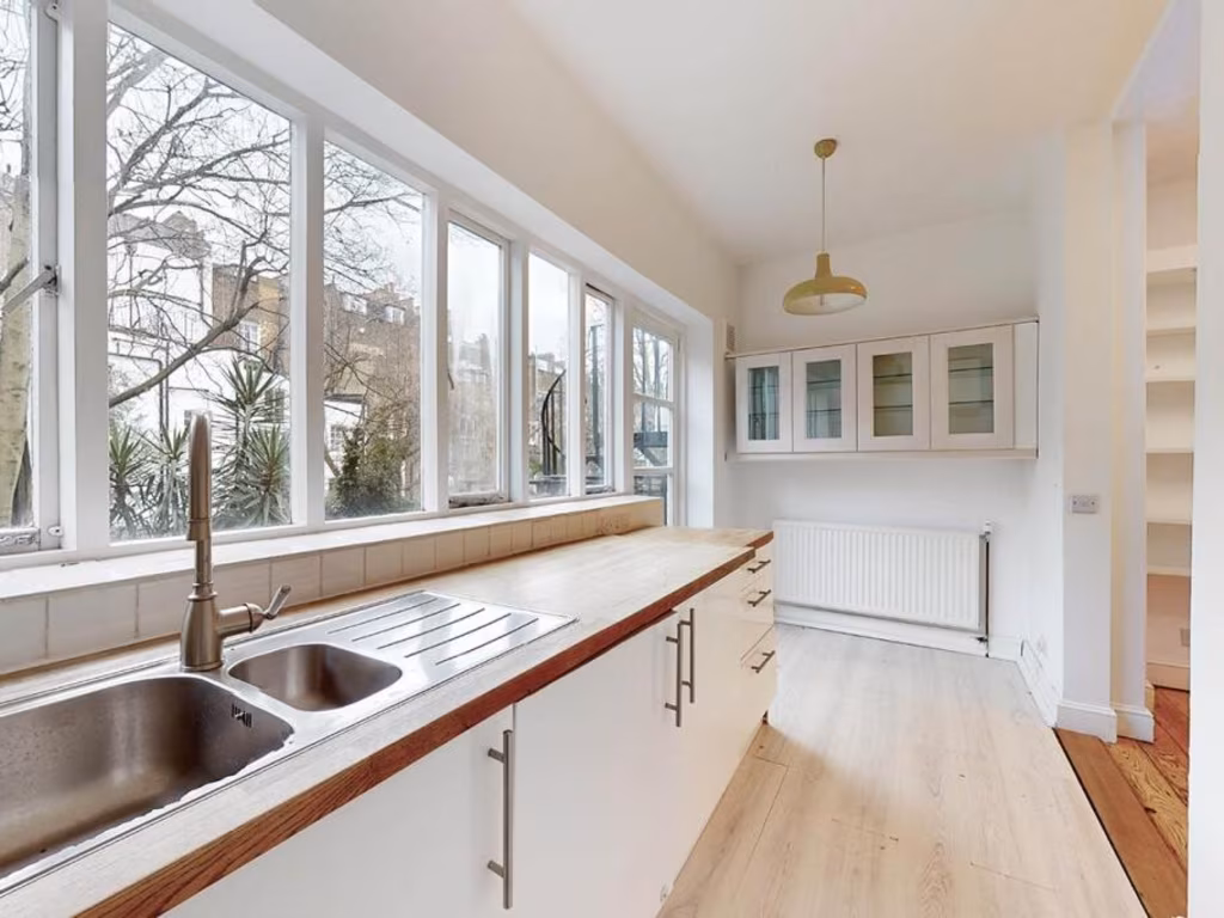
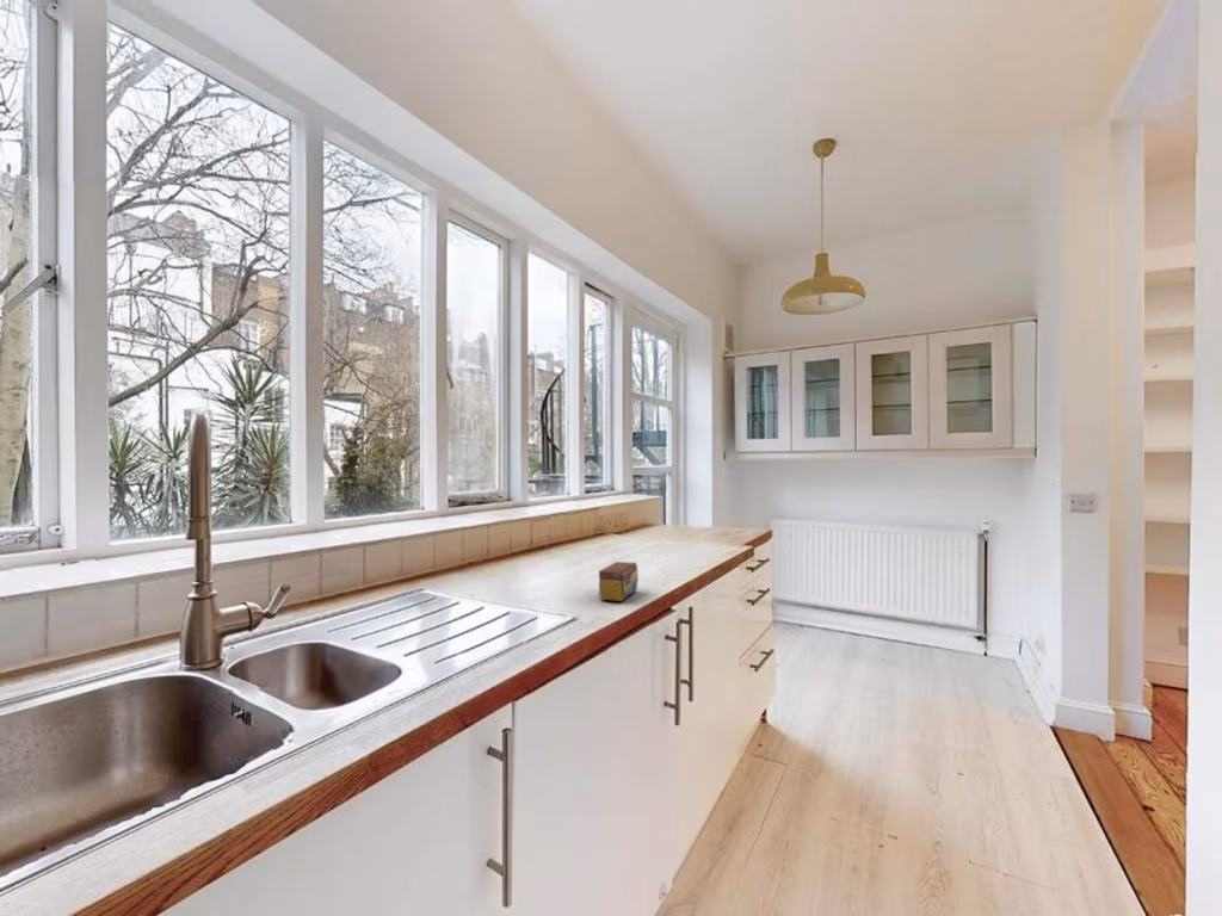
+ tea box (618, 580)
